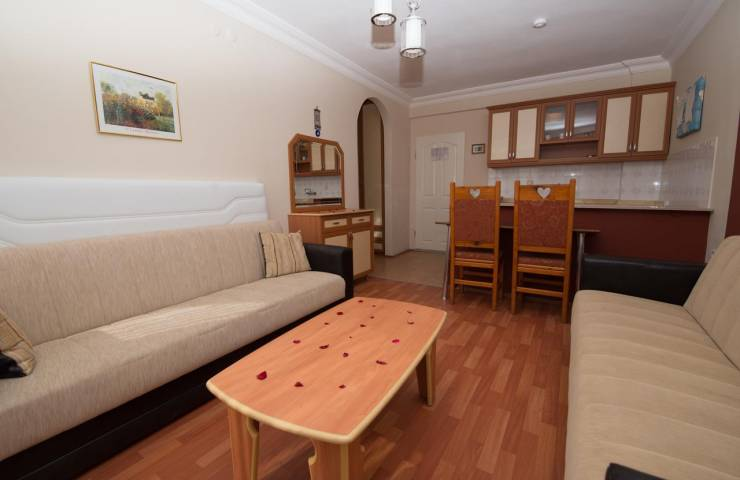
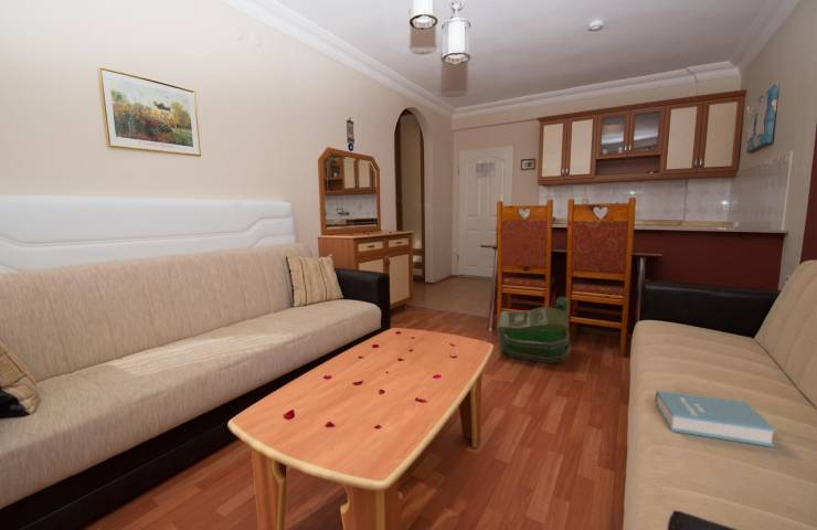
+ book (708, 414)
+ backpack (533, 326)
